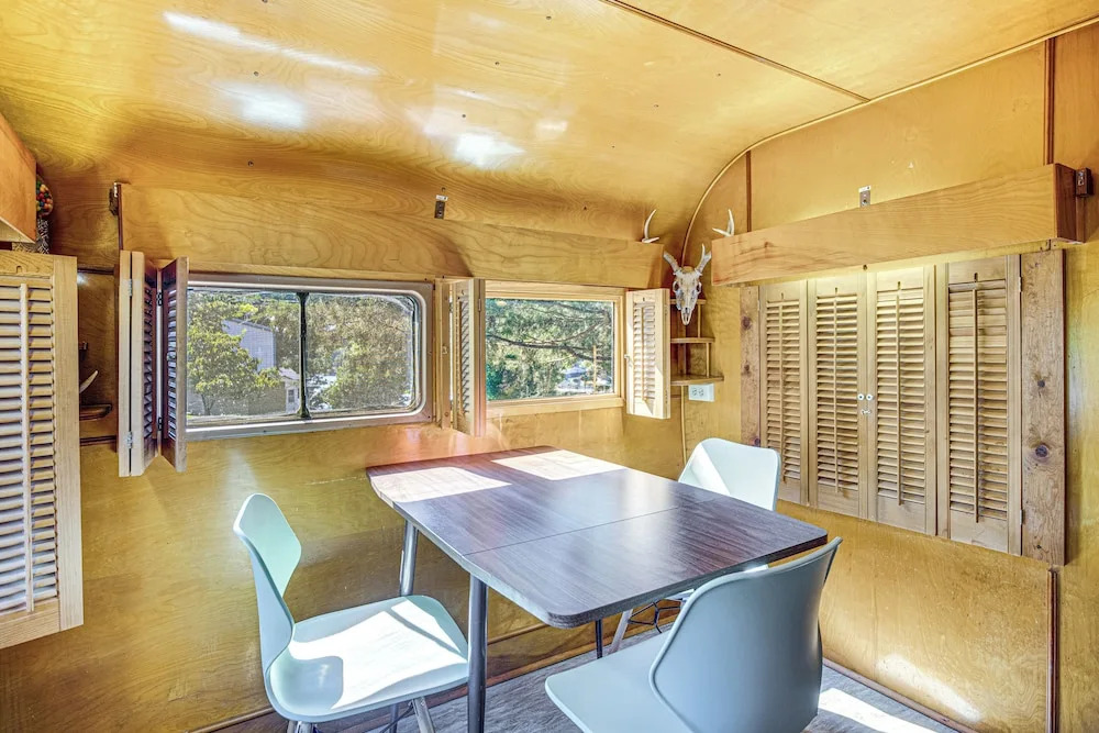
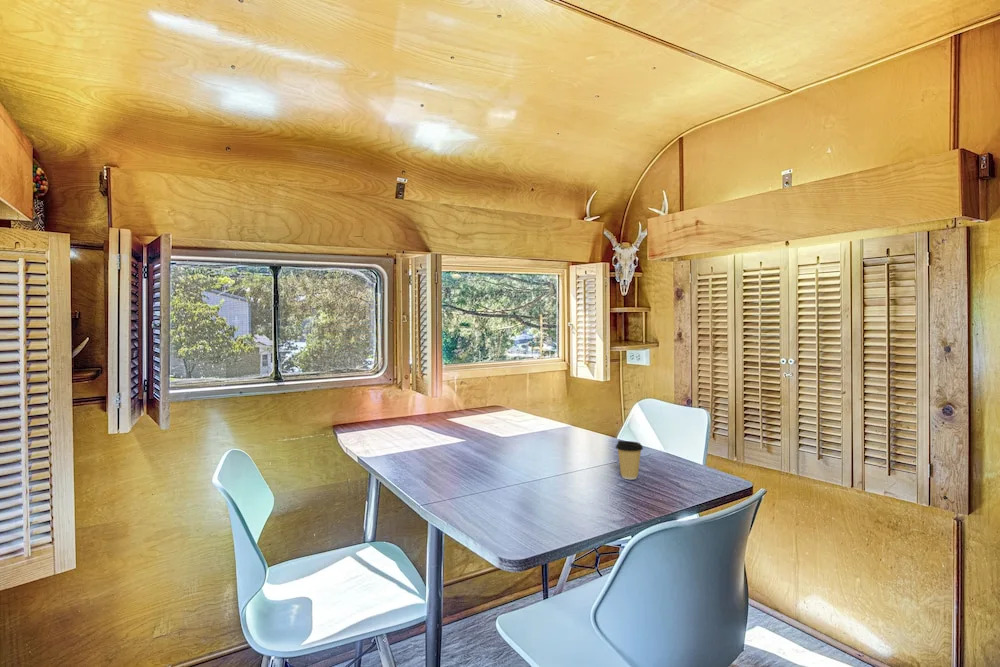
+ coffee cup (629, 459)
